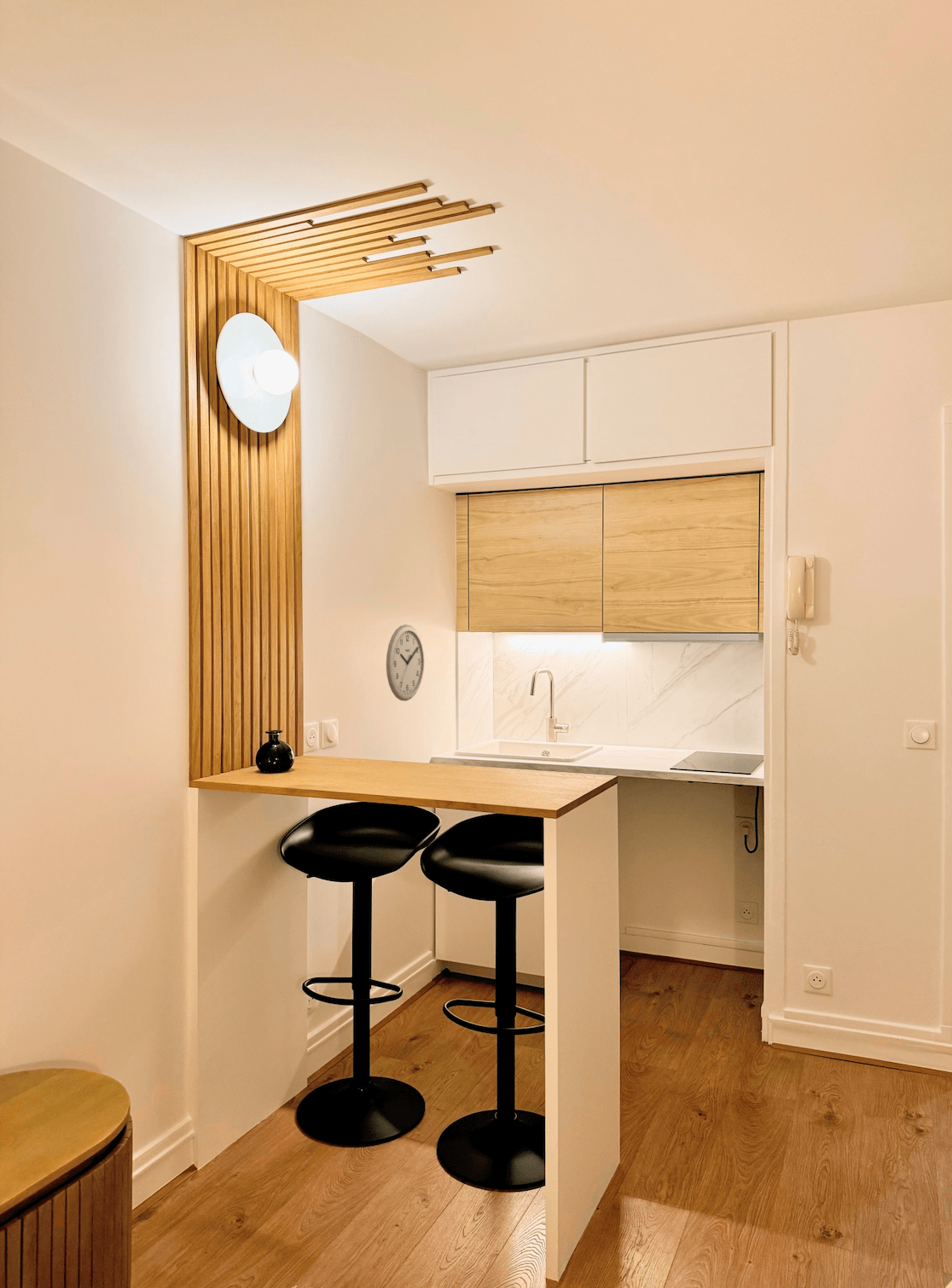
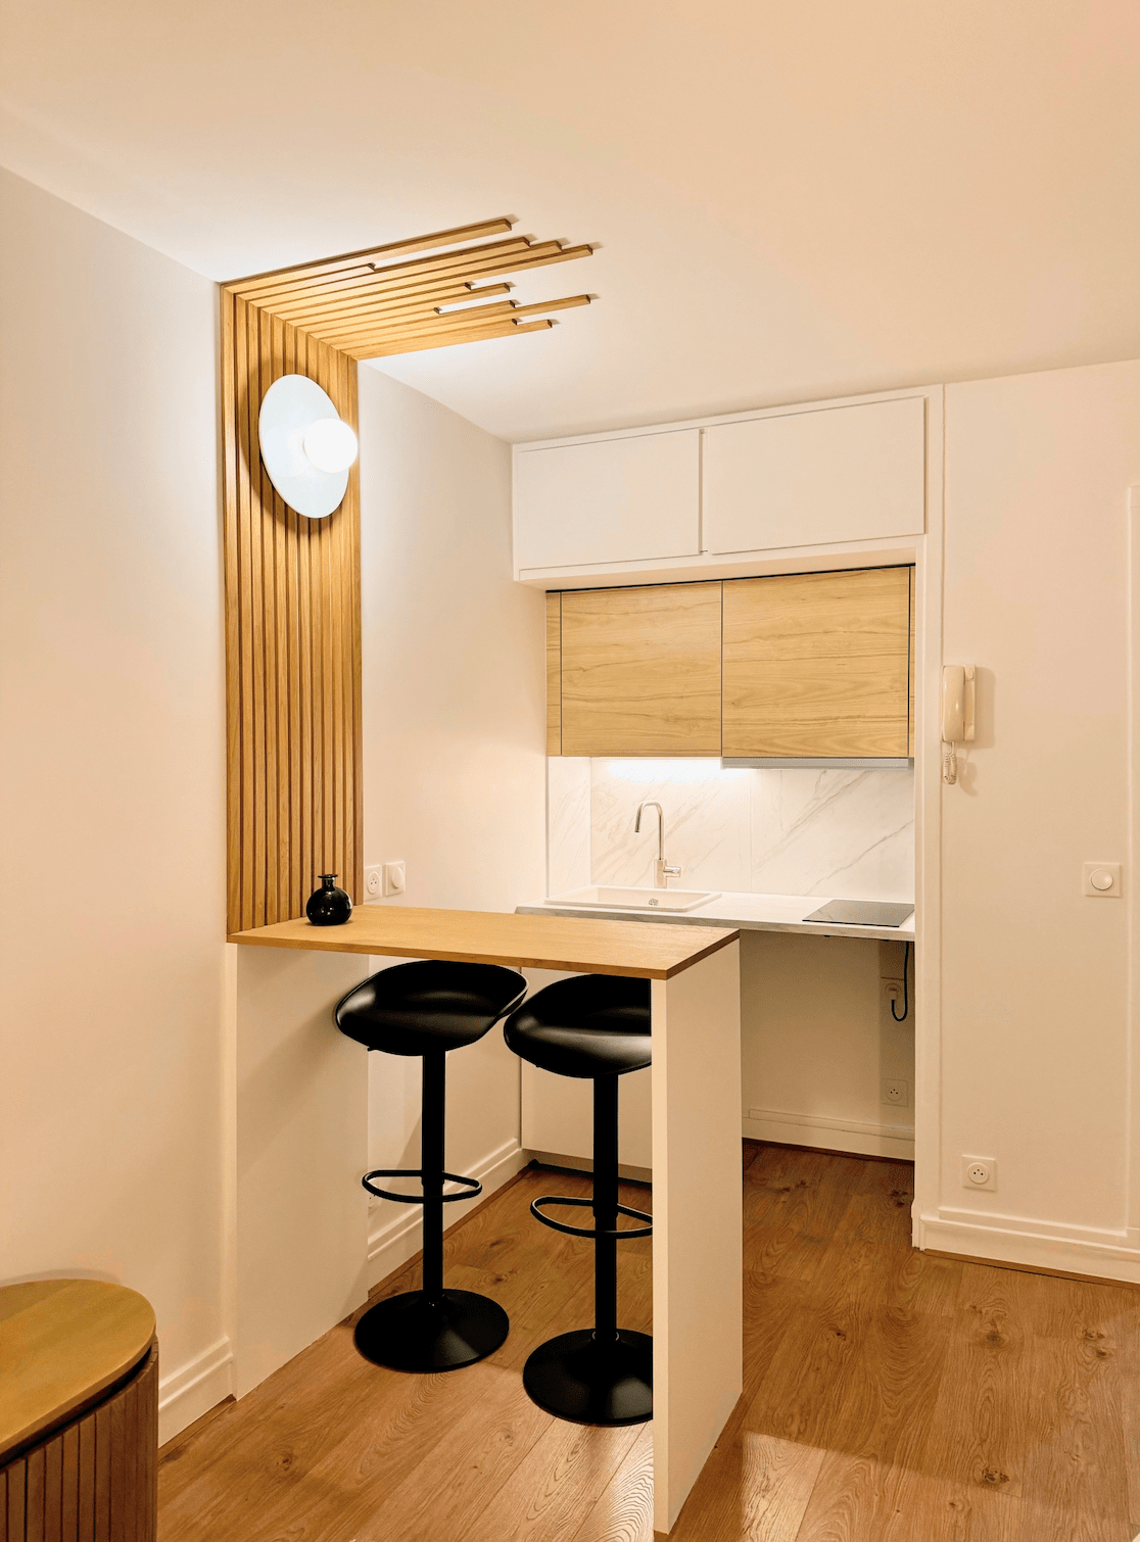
- wall clock (407, 663)
